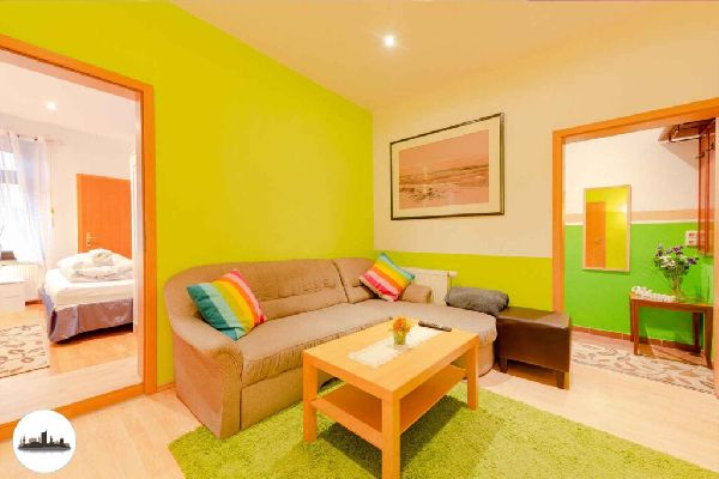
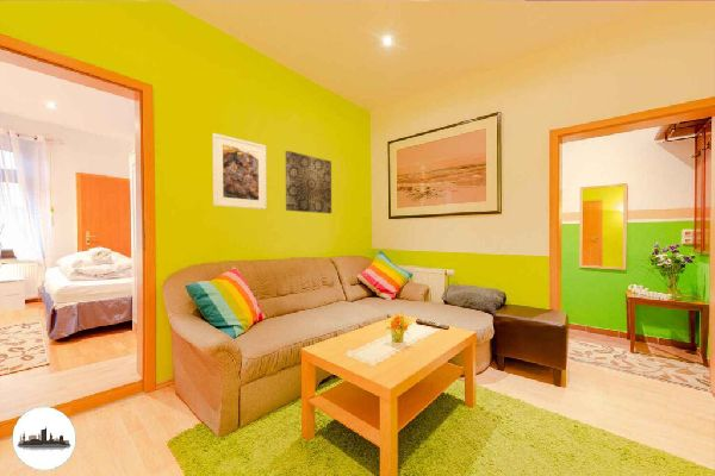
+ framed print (241, 174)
+ wall art (310, 183)
